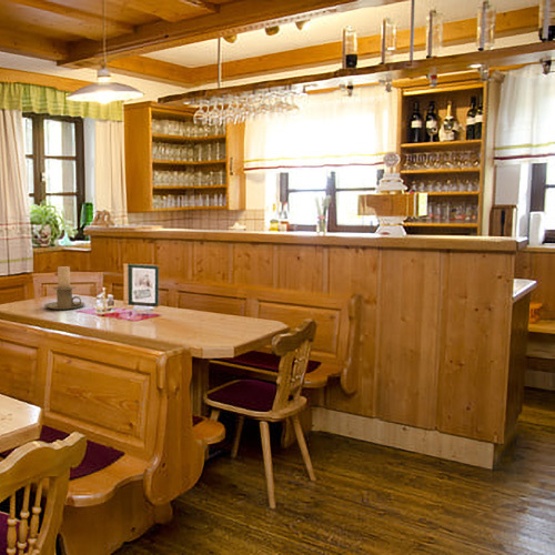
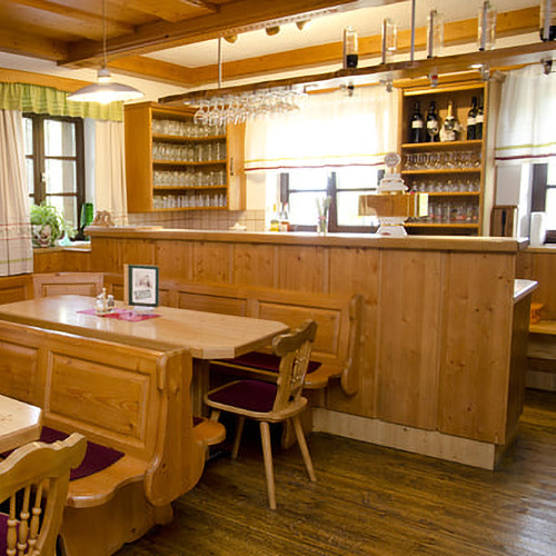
- candle holder (63, 286)
